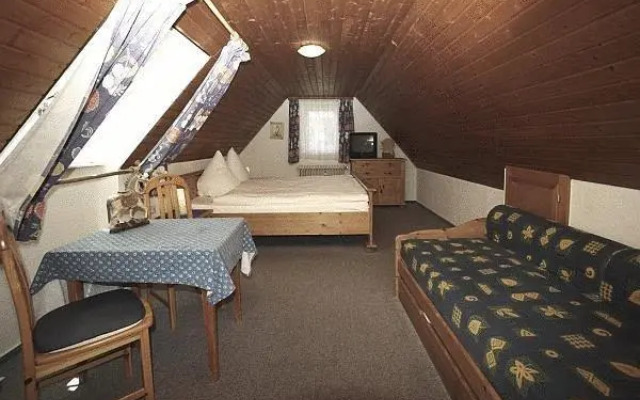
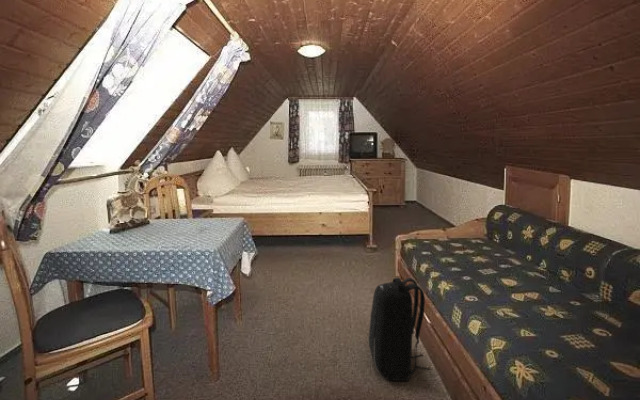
+ backpack (398, 320)
